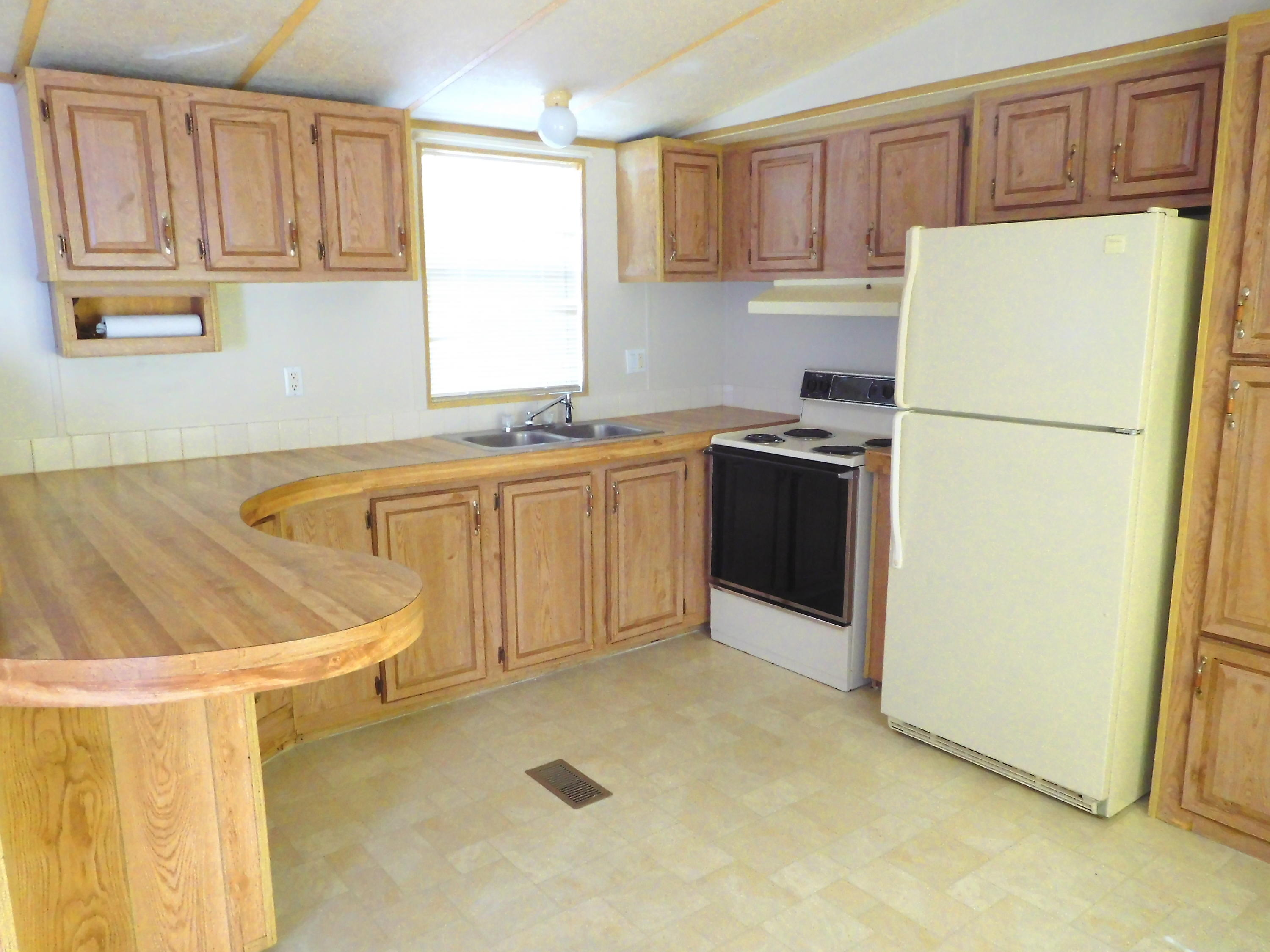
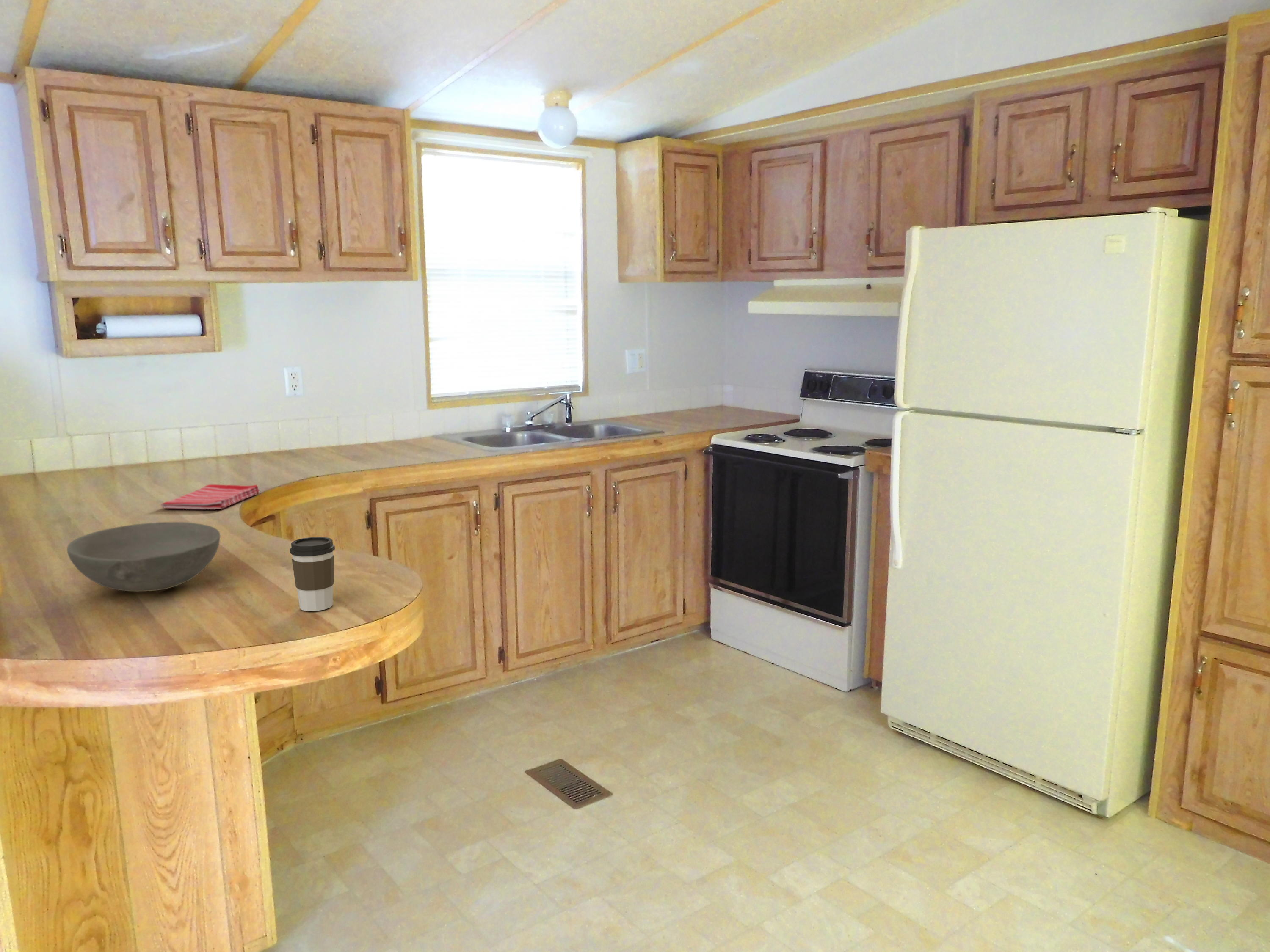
+ dish towel (213, 496)
+ bowl (148, 561)
+ coffee cup (314, 574)
